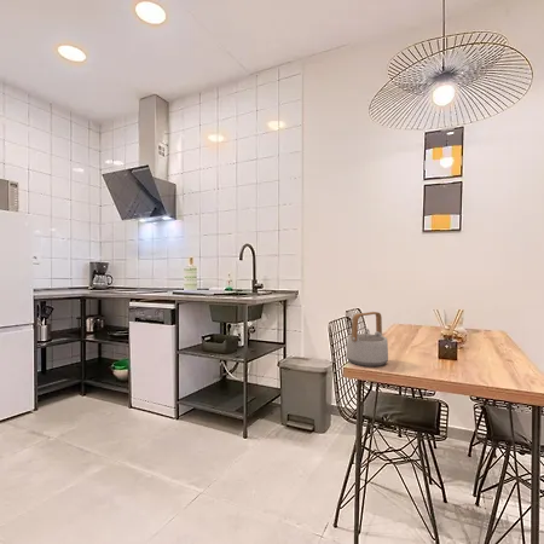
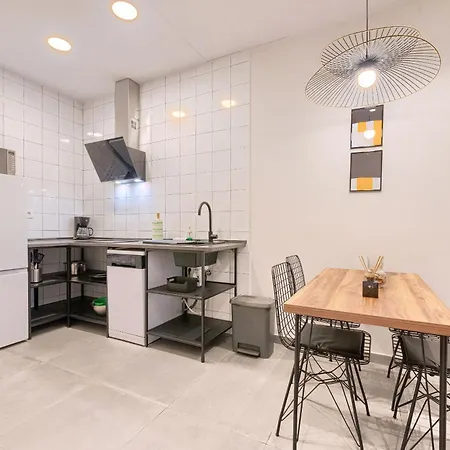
- teapot (369, 336)
